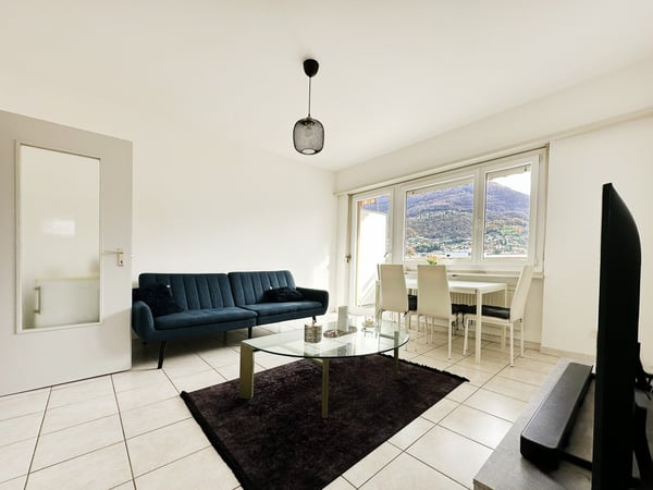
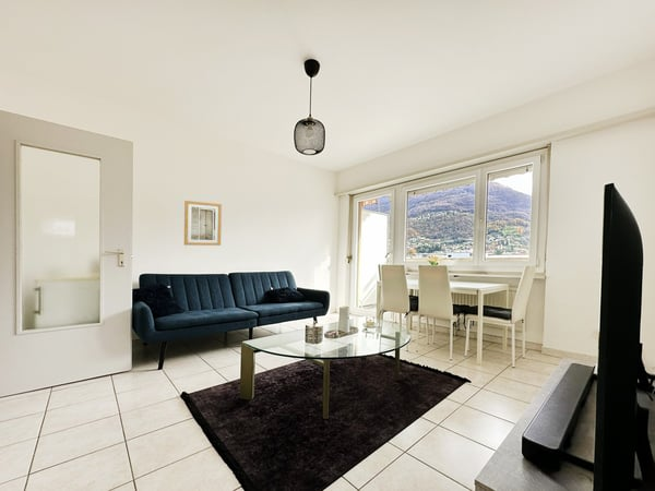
+ wall art (203, 224)
